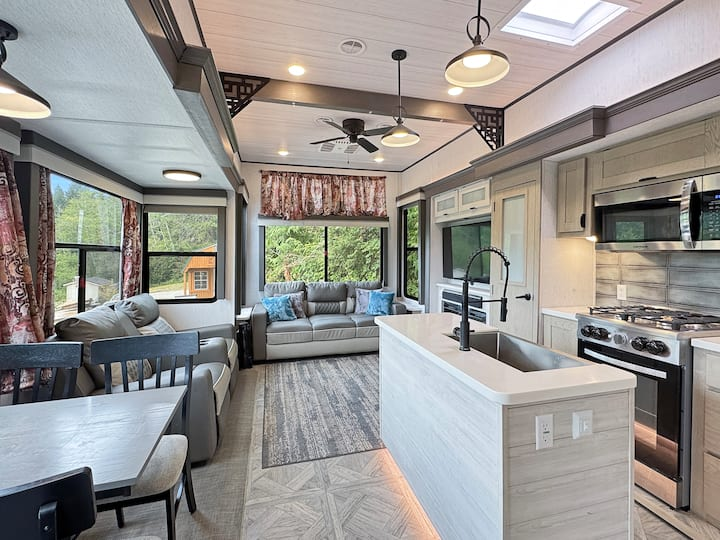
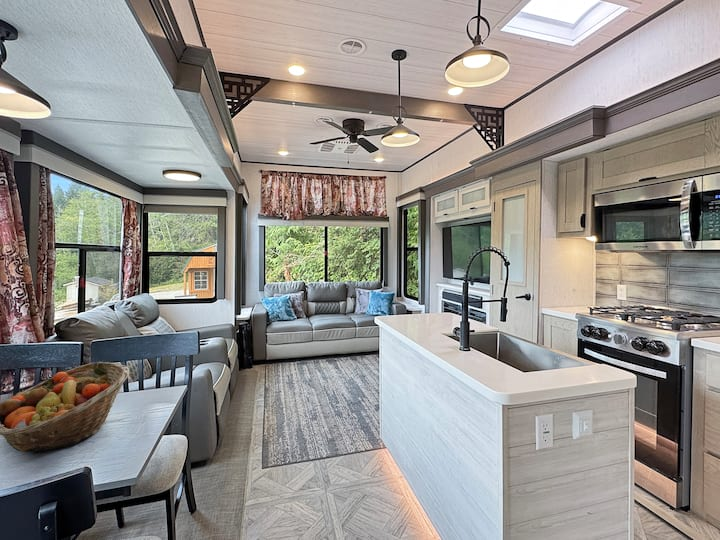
+ fruit basket (65, 402)
